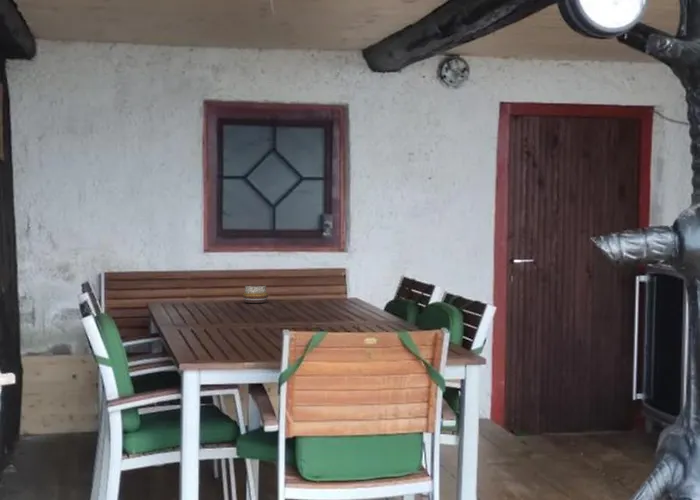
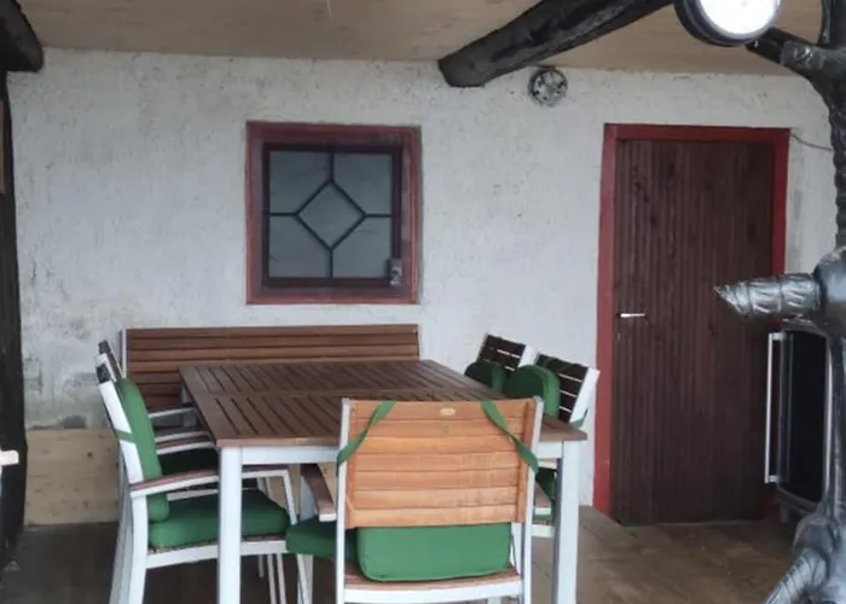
- decorative bowl (255, 293)
